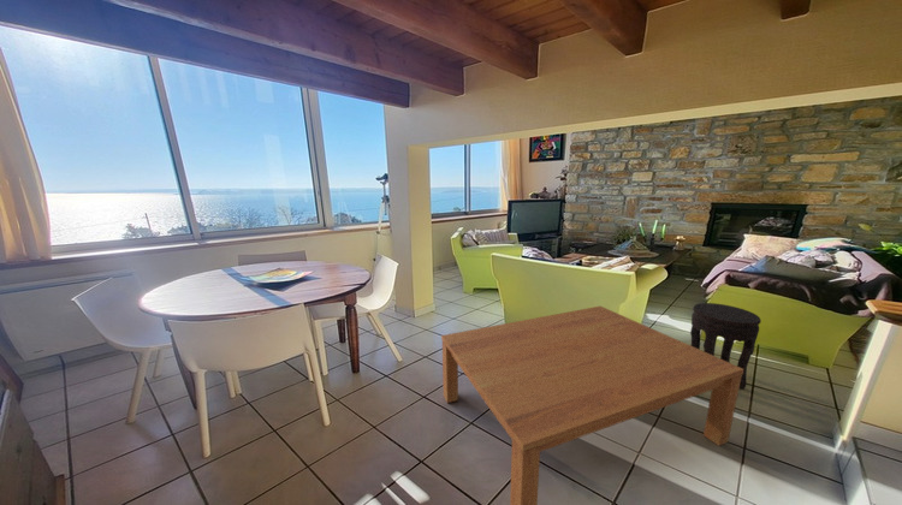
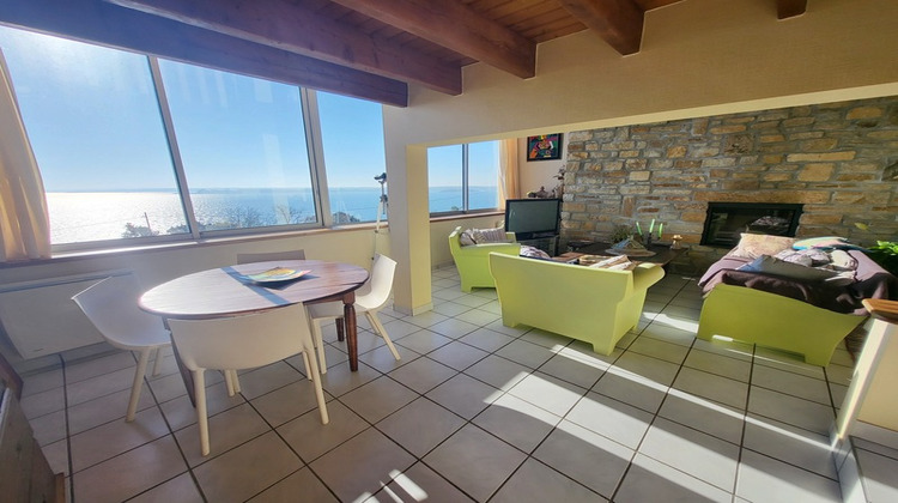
- coffee table (572, 384)
- side table (723, 344)
